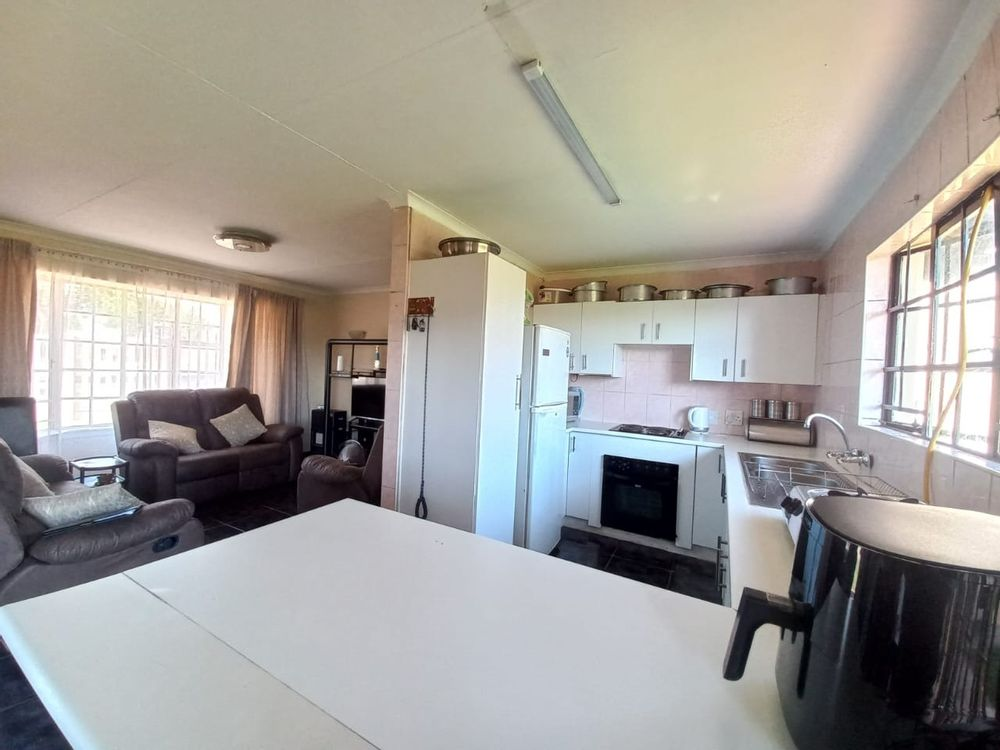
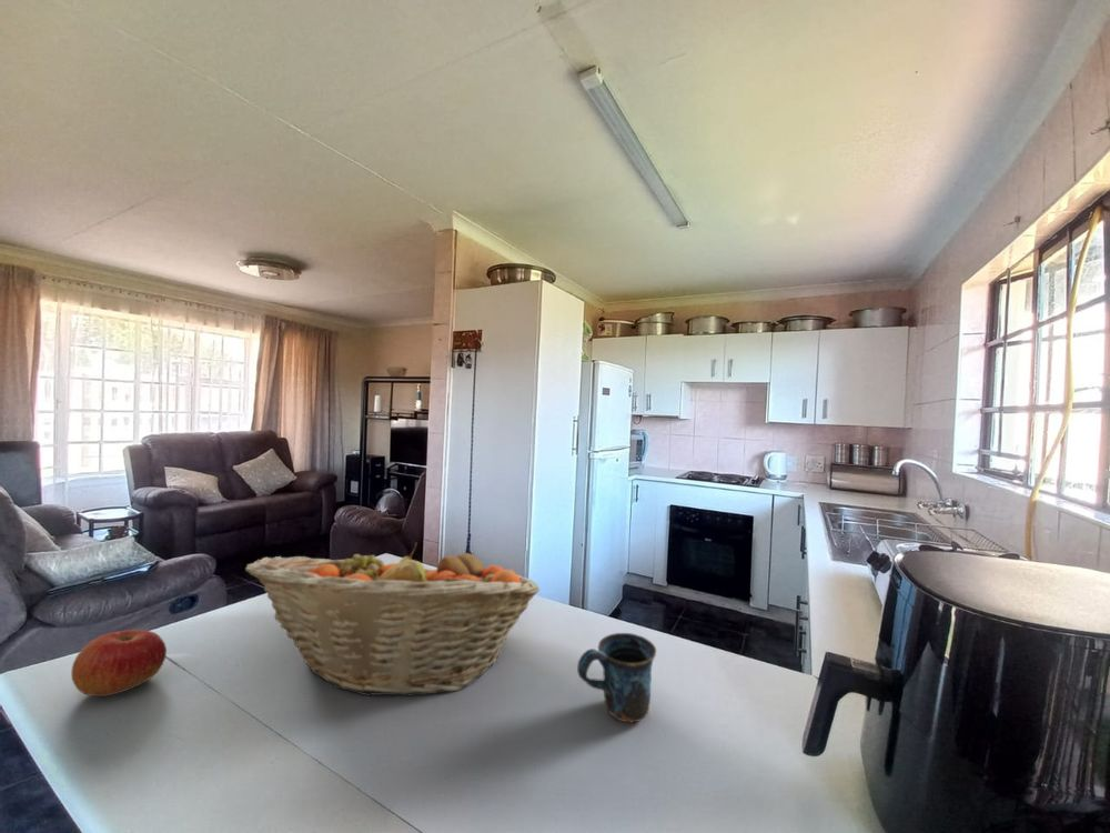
+ fruit basket (401, 595)
+ mug (614, 676)
+ apple (121, 660)
